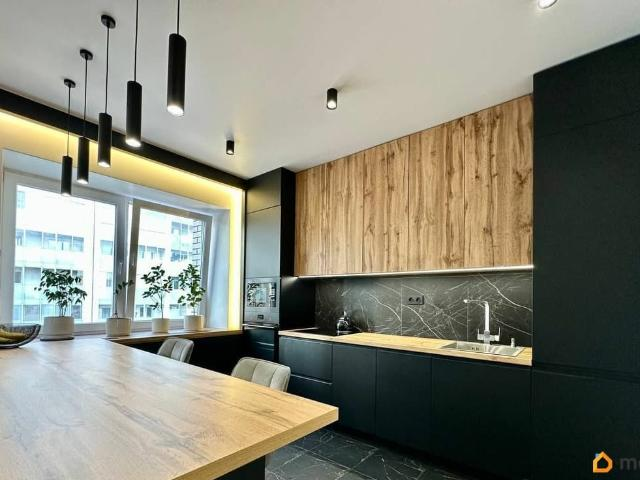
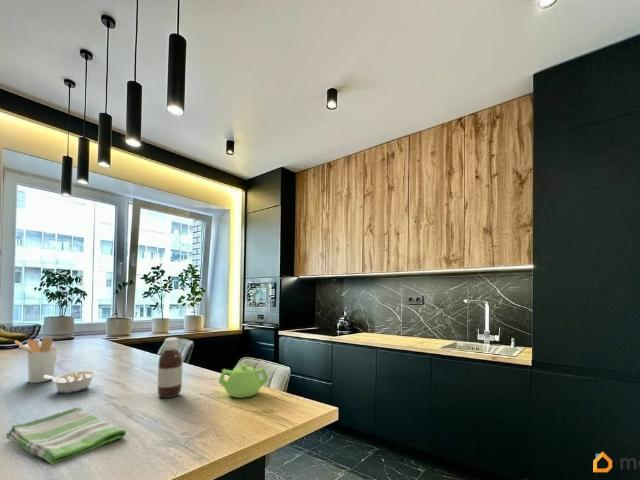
+ utensil holder (34, 358)
+ dish towel (67, 431)
+ bottle (170, 366)
+ legume (72, 381)
+ teapot (243, 378)
